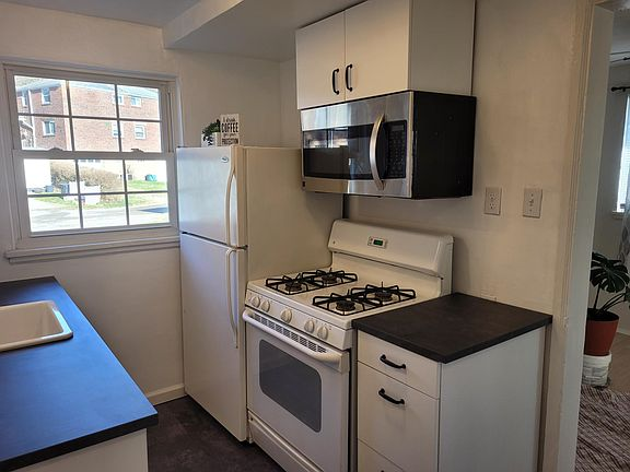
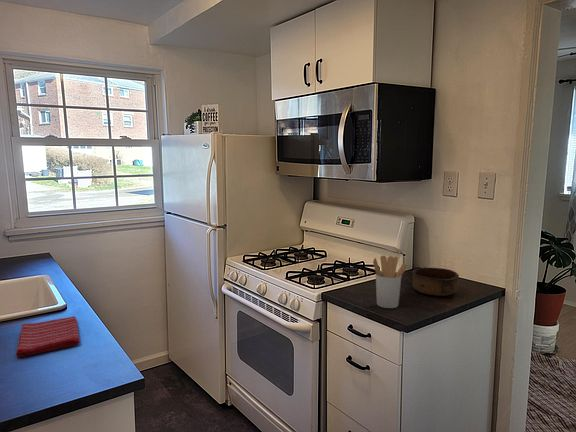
+ bowl (434, 281)
+ utensil holder (388, 280)
+ dish towel (49, 334)
